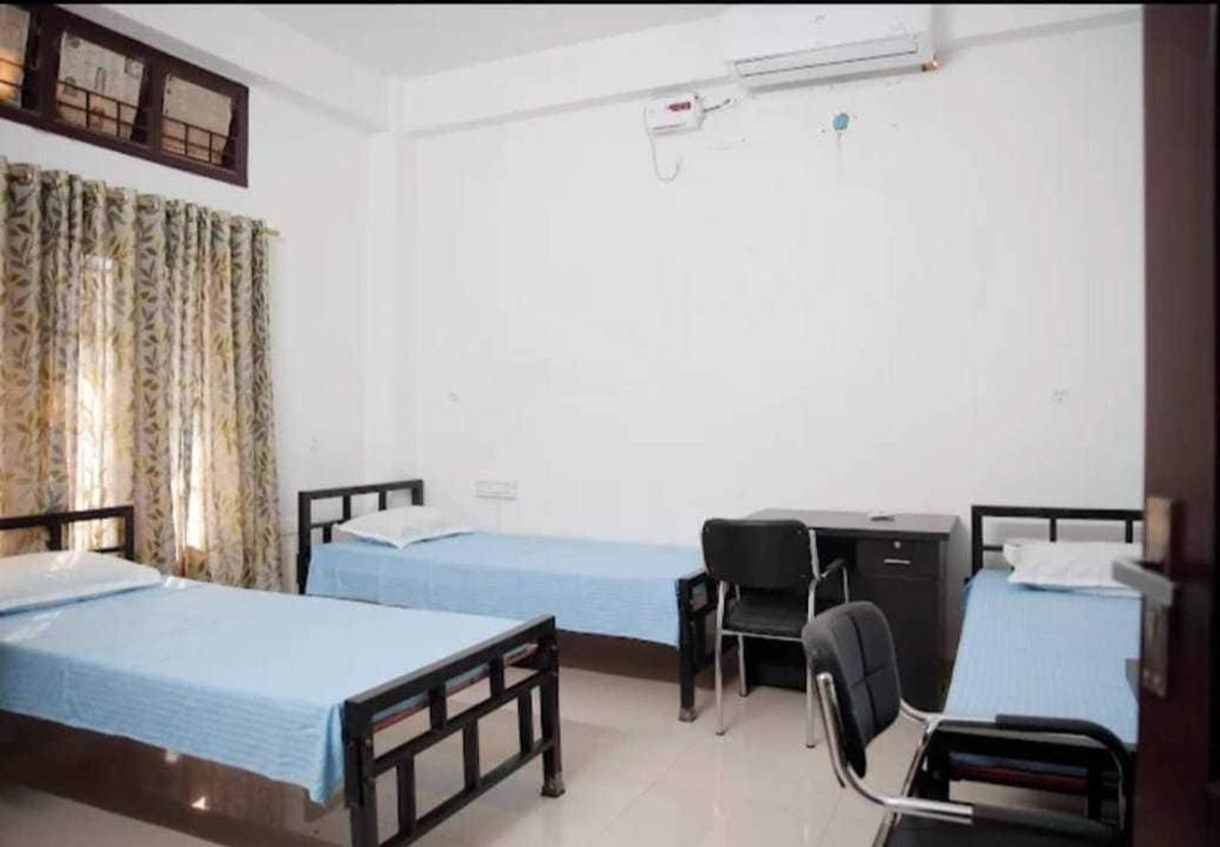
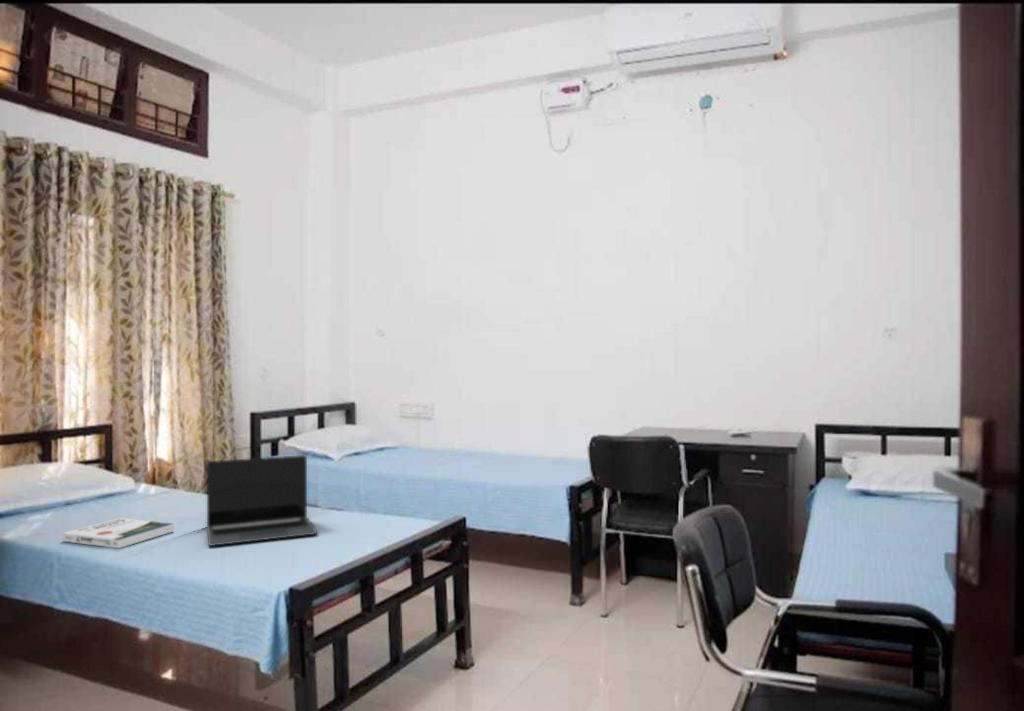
+ book (119, 532)
+ laptop (261, 497)
